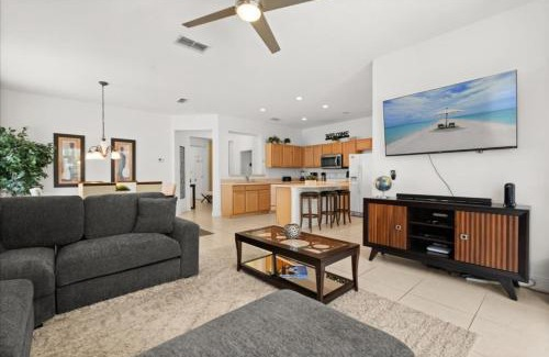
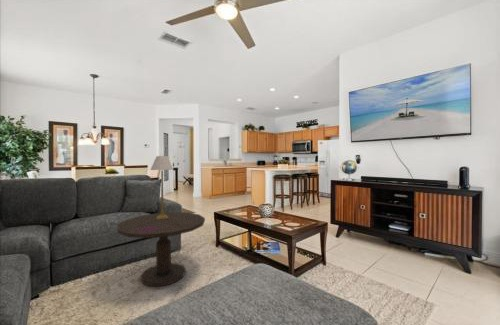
+ side table (163, 248)
+ table lamp (162, 186)
